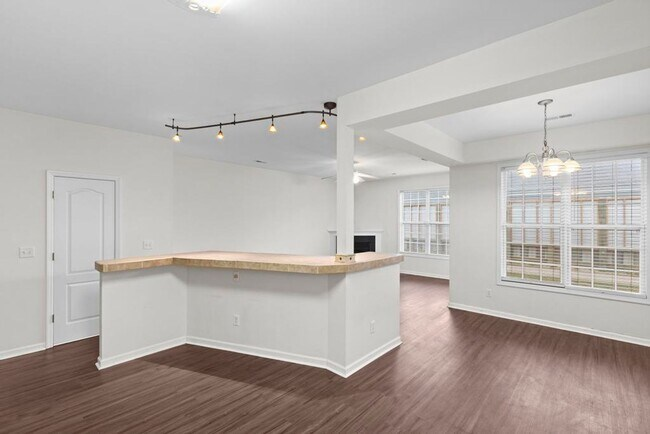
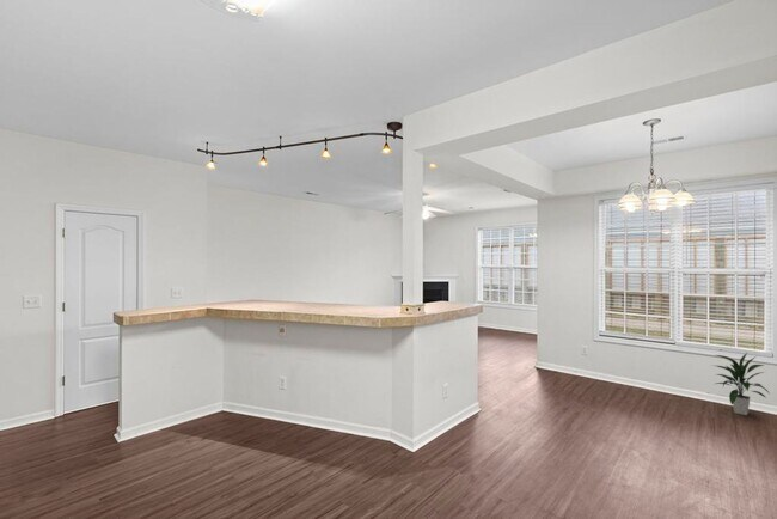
+ indoor plant (739, 381)
